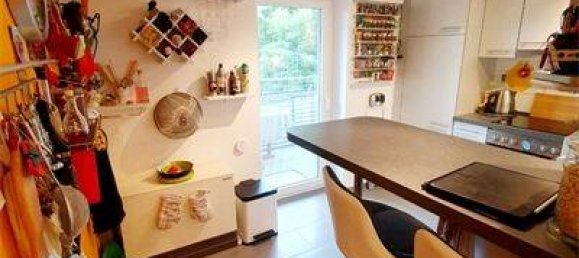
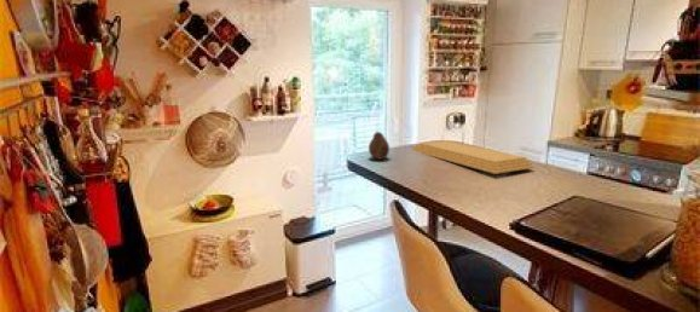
+ fruit (378, 144)
+ cutting board (463, 154)
